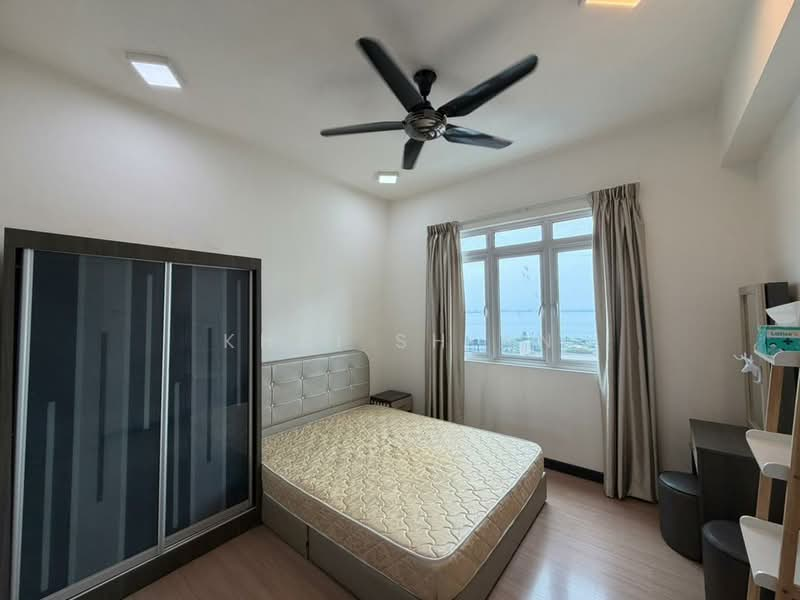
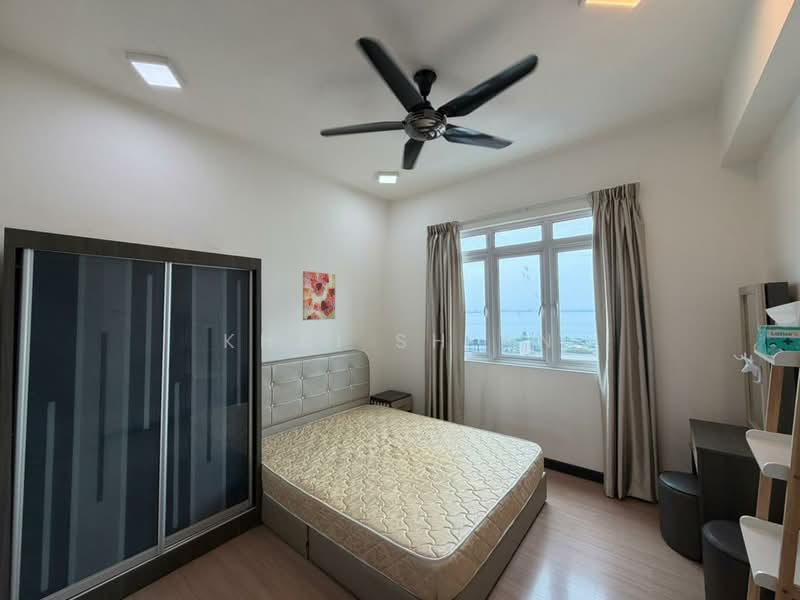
+ wall art (319, 296)
